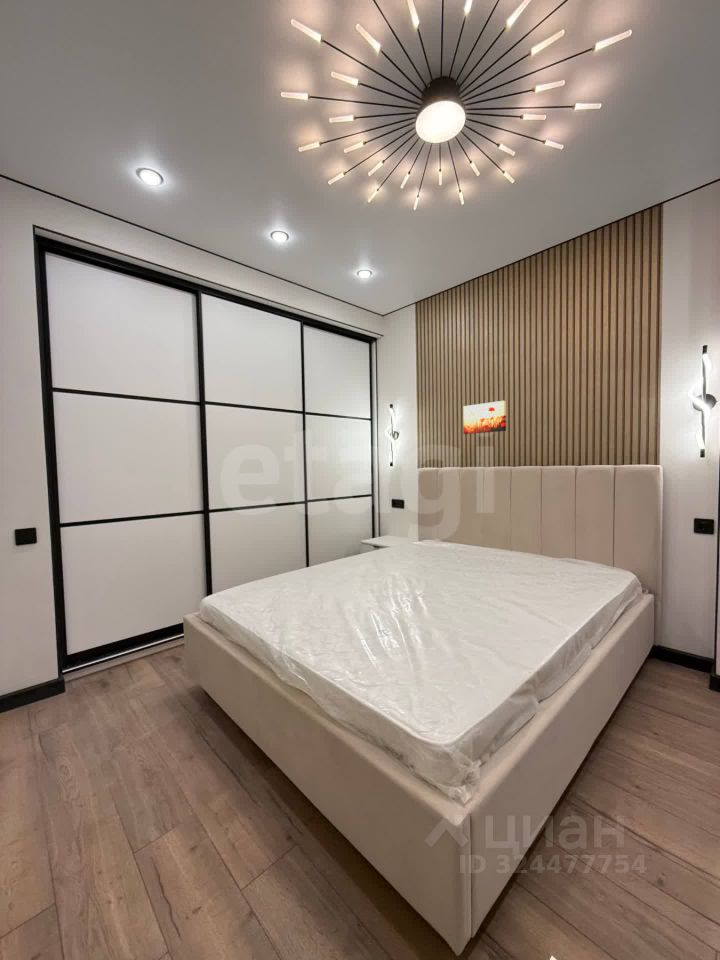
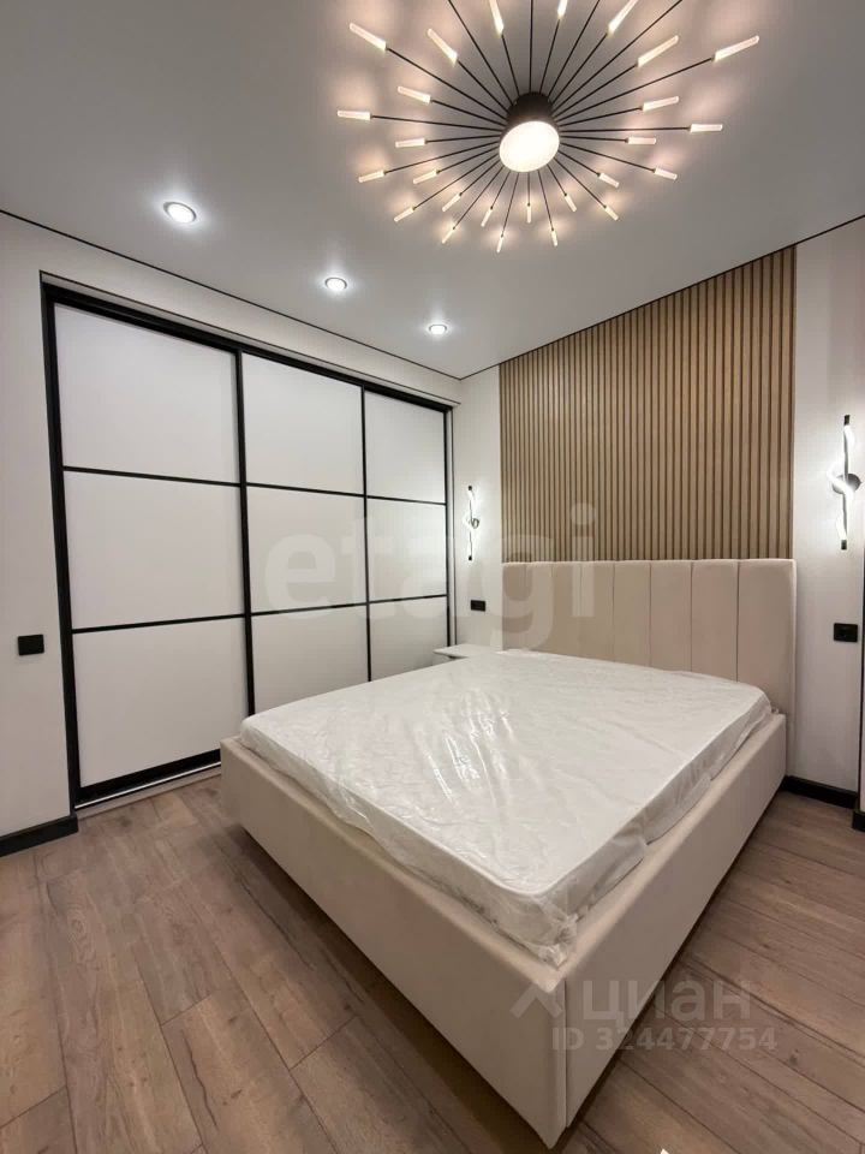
- wall art (483, 418)
